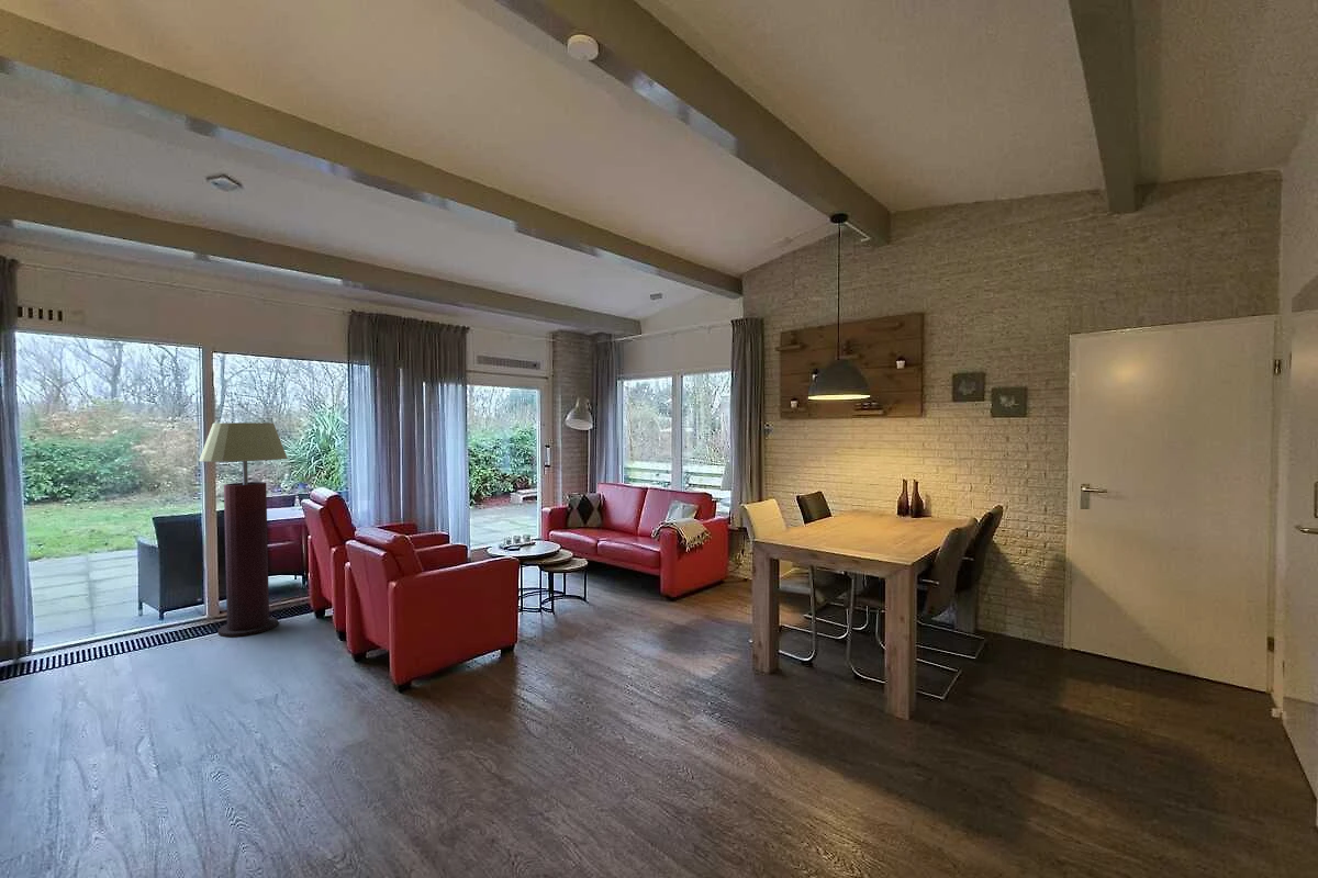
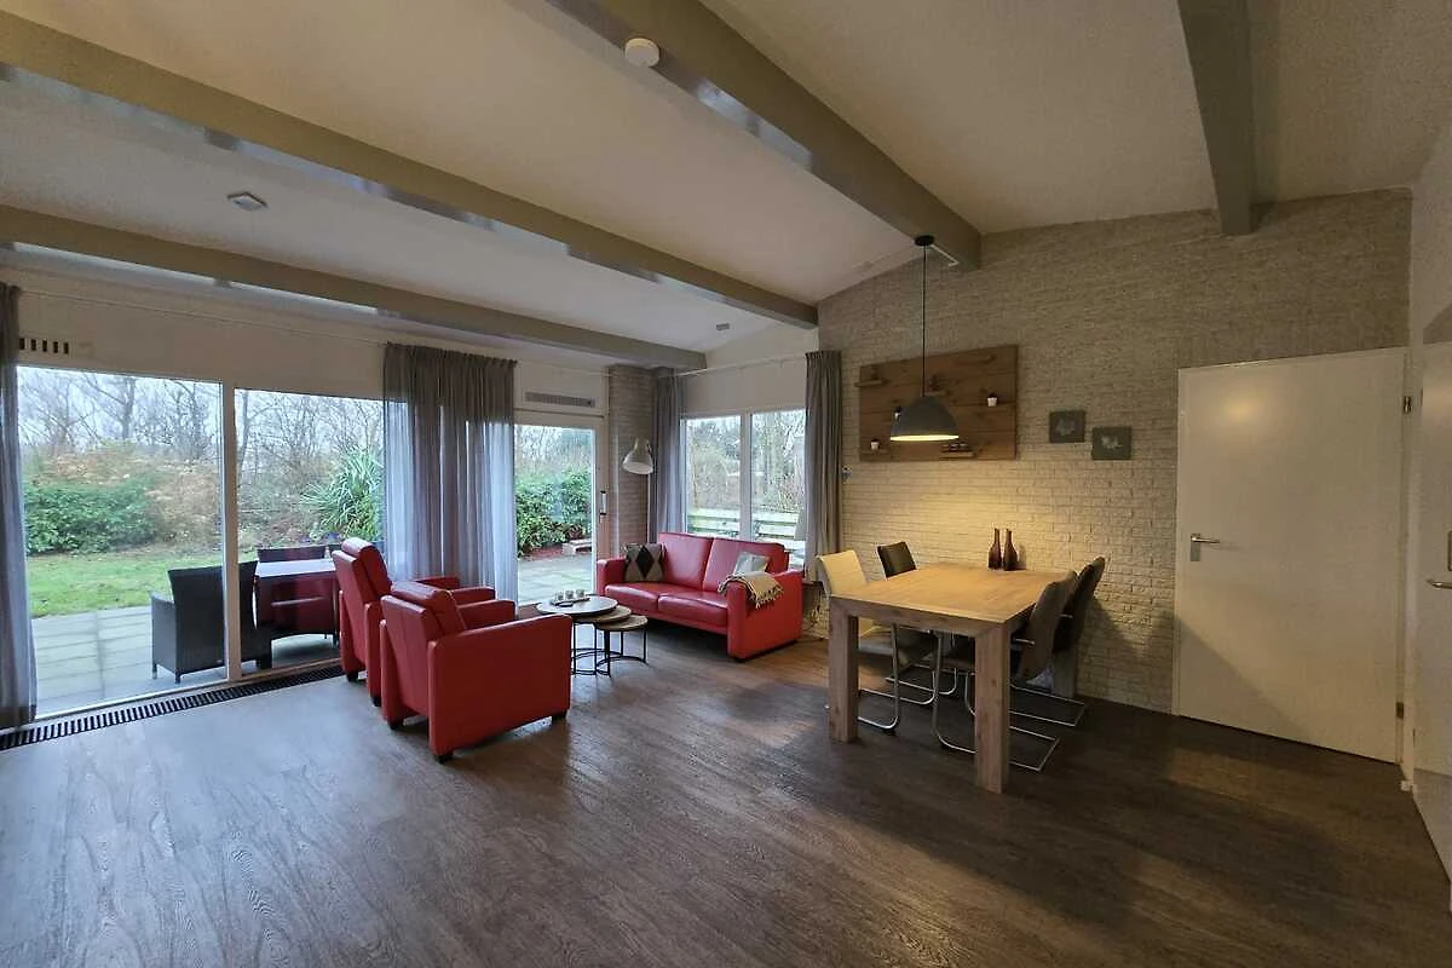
- floor lamp (246, 526)
